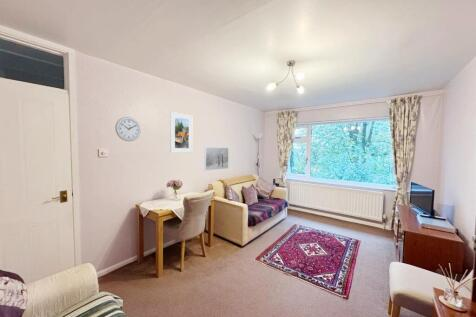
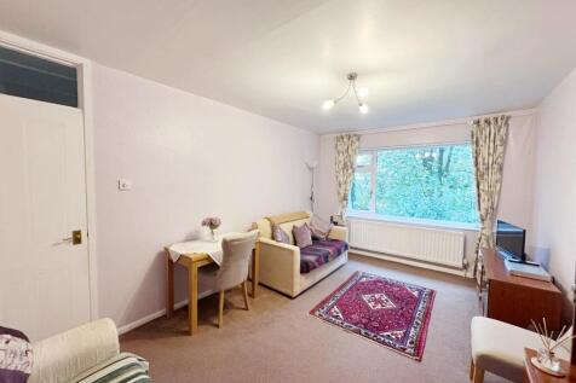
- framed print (217, 158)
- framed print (181, 133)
- wall clock (128, 129)
